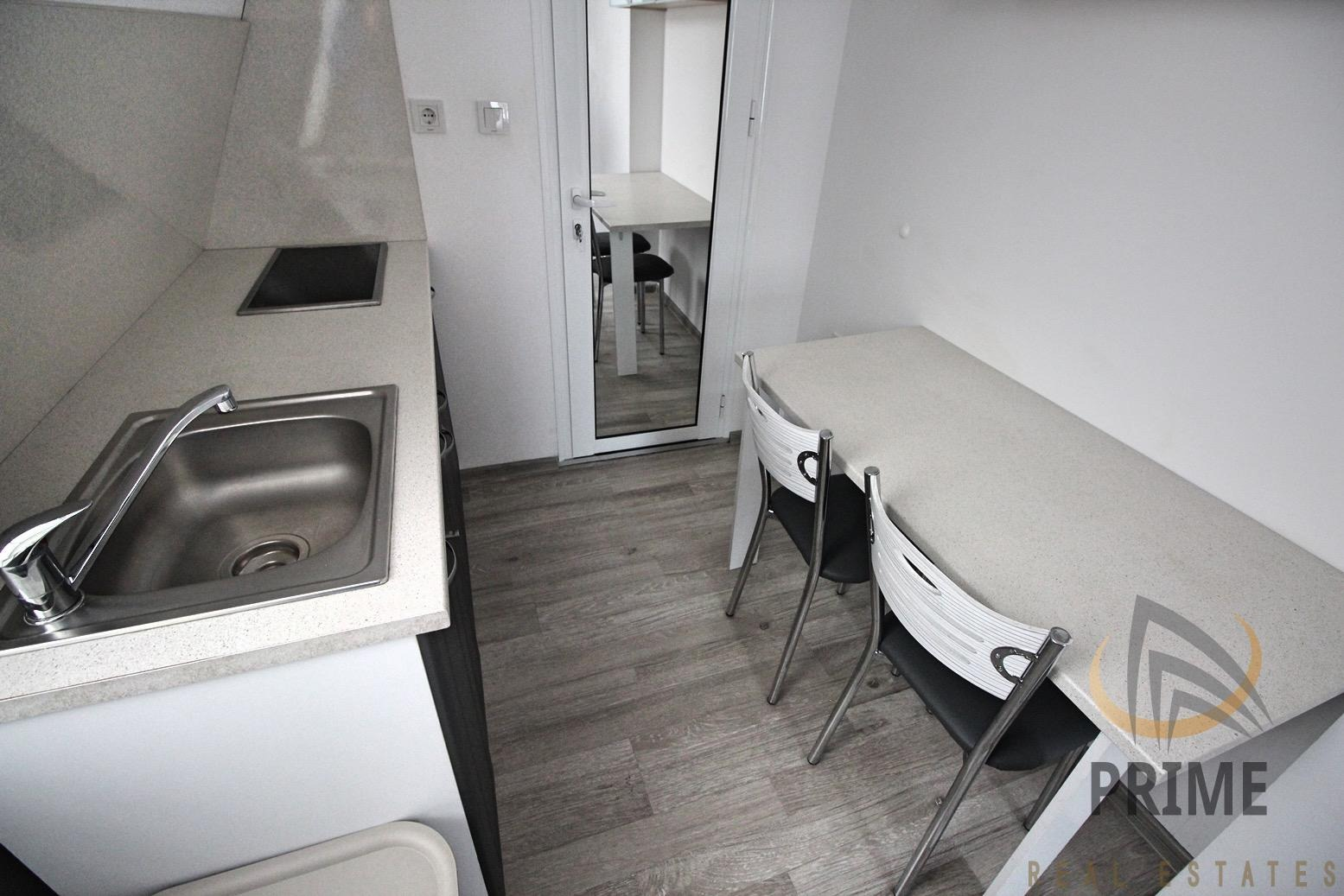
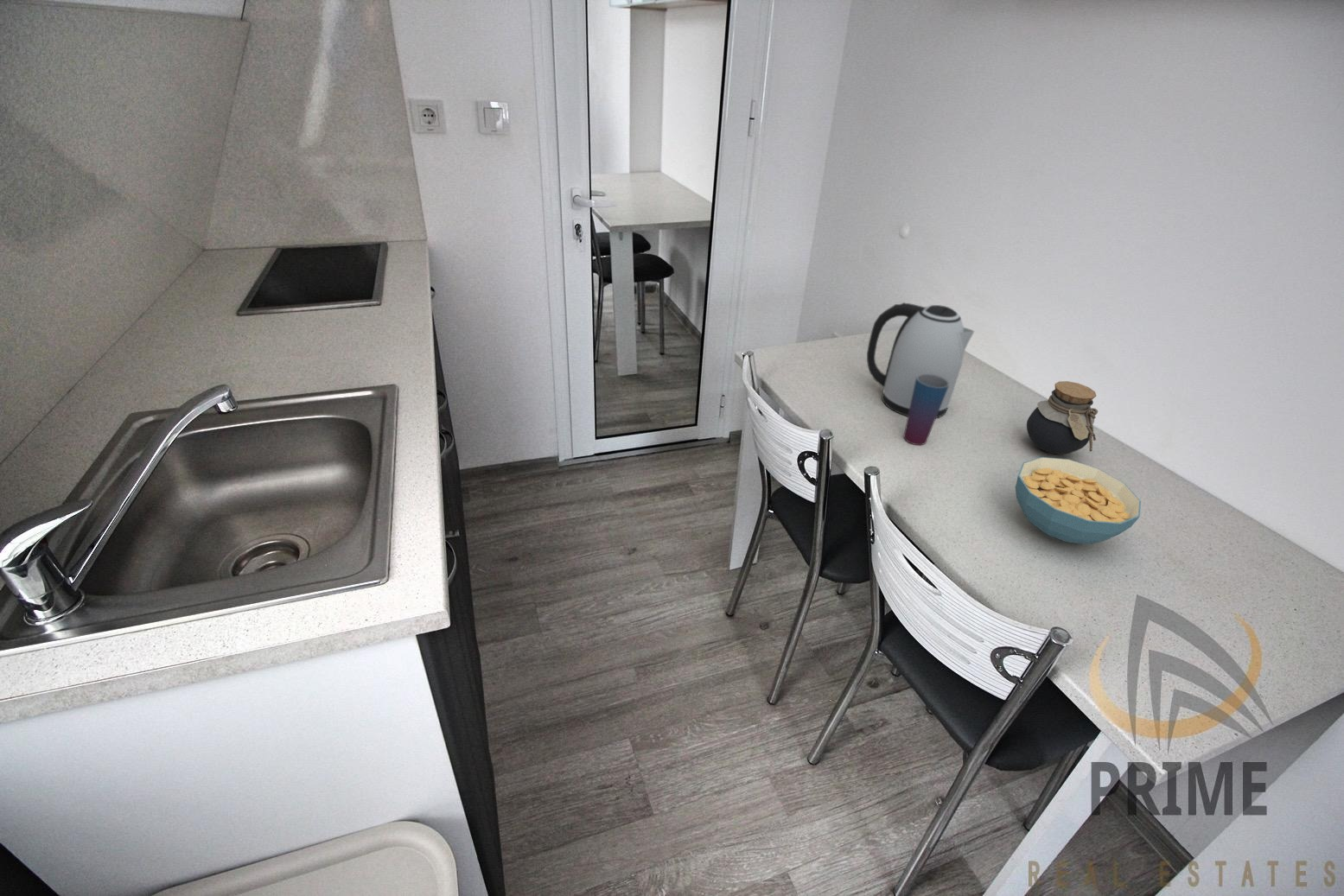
+ cereal bowl (1067, 509)
+ cup (923, 410)
+ jar (1063, 422)
+ kettle (914, 353)
